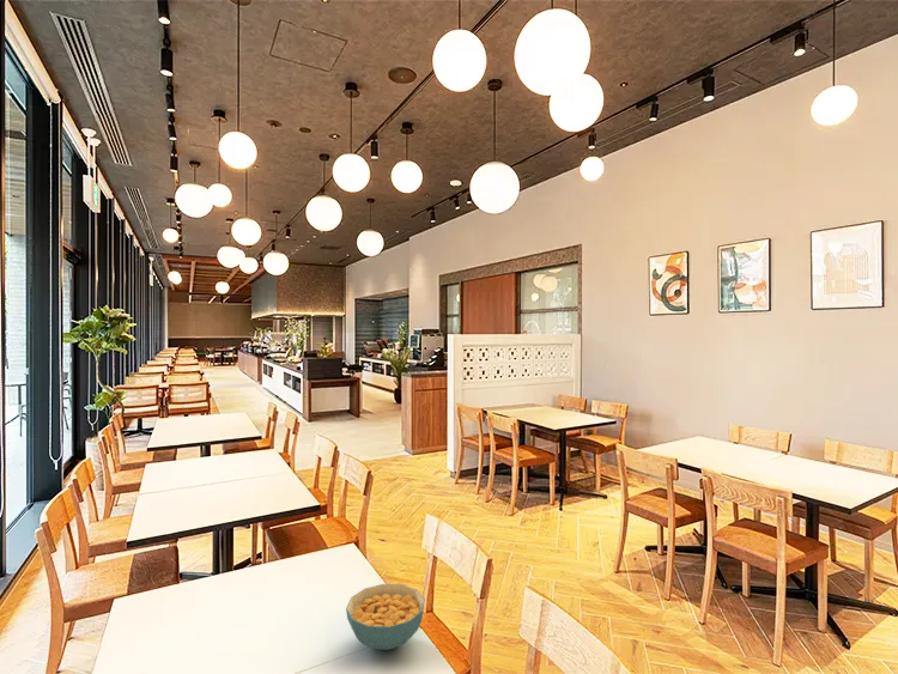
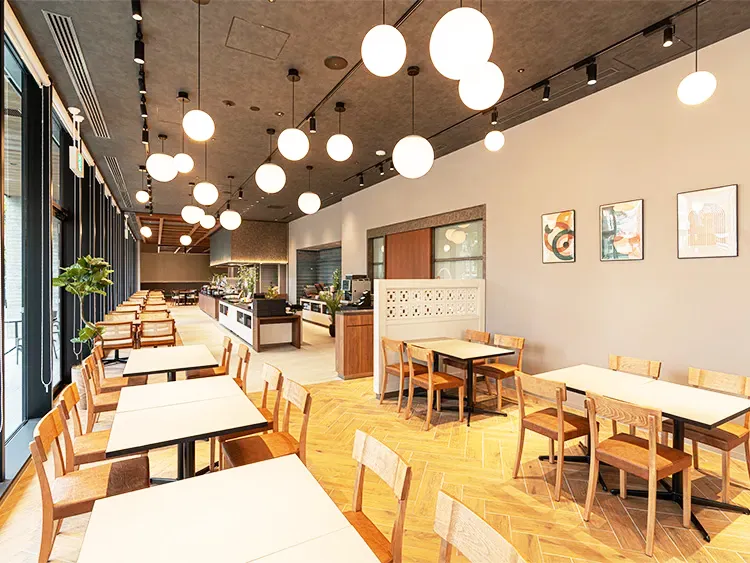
- cereal bowl (386, 623)
